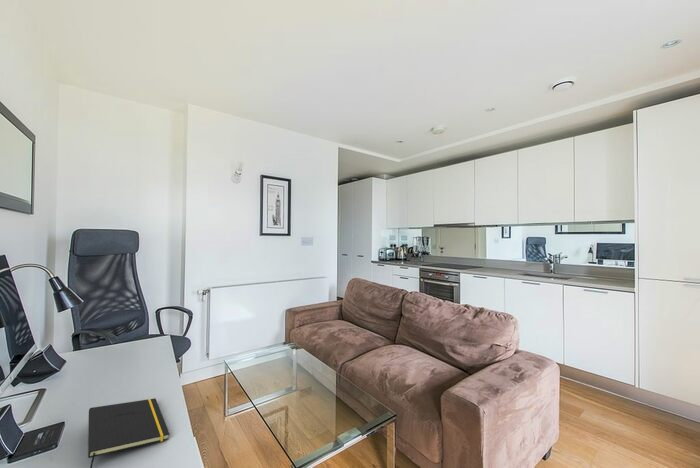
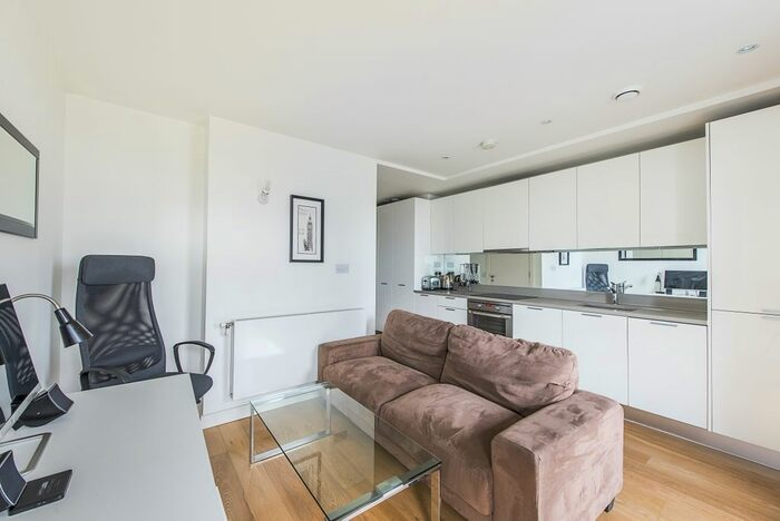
- notepad (127, 423)
